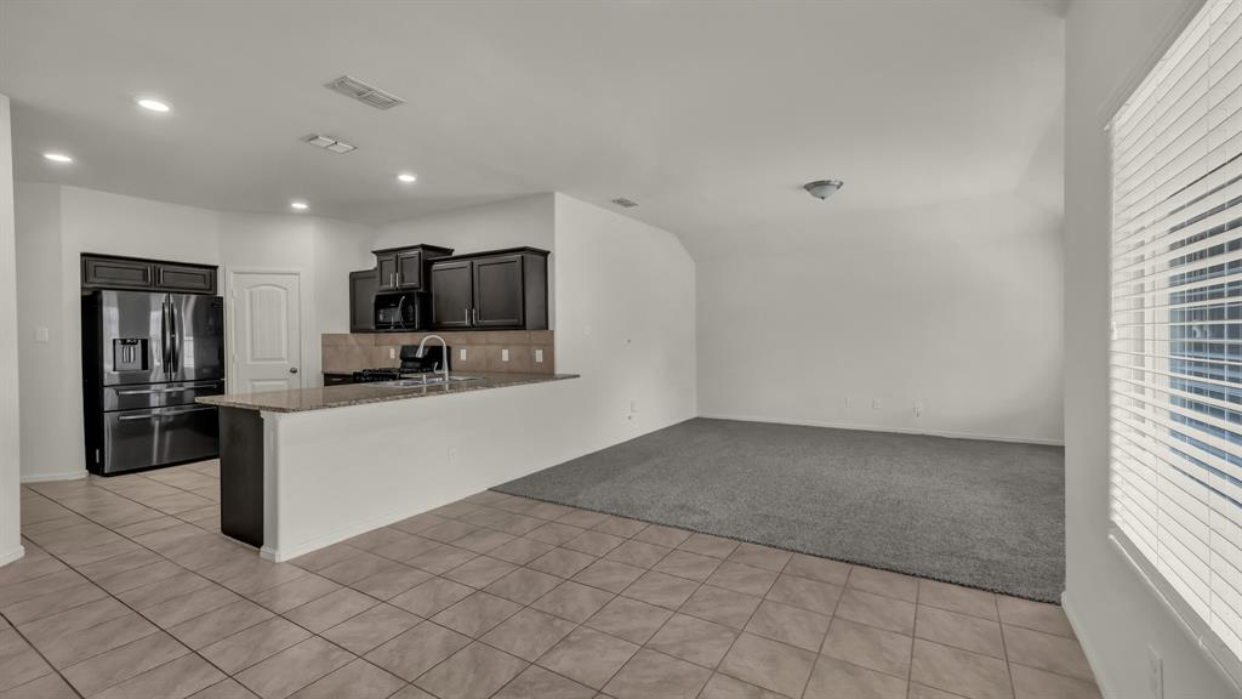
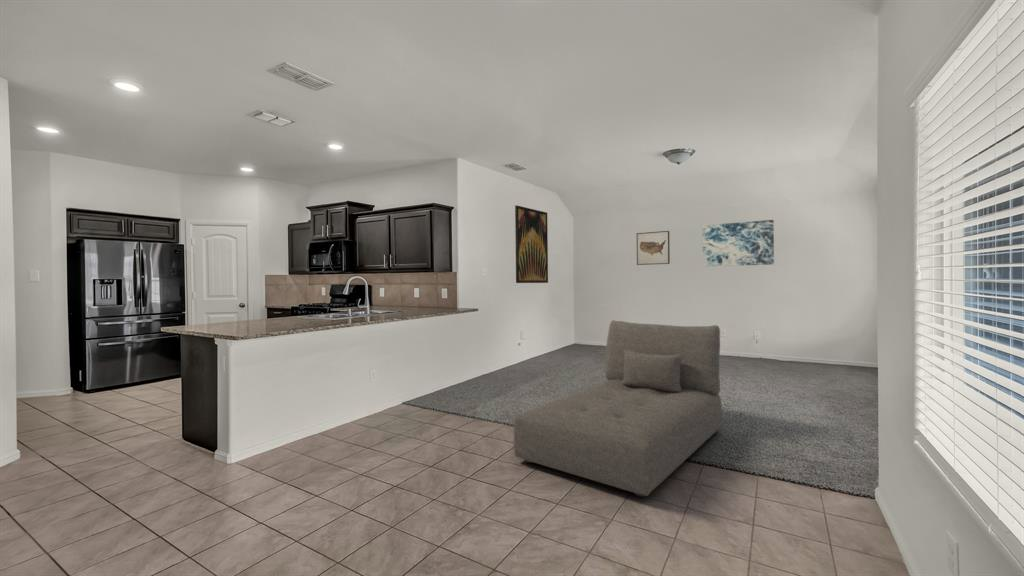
+ wall art (736, 244)
+ wall art (652, 248)
+ wall art (532, 246)
+ sofa (625, 387)
